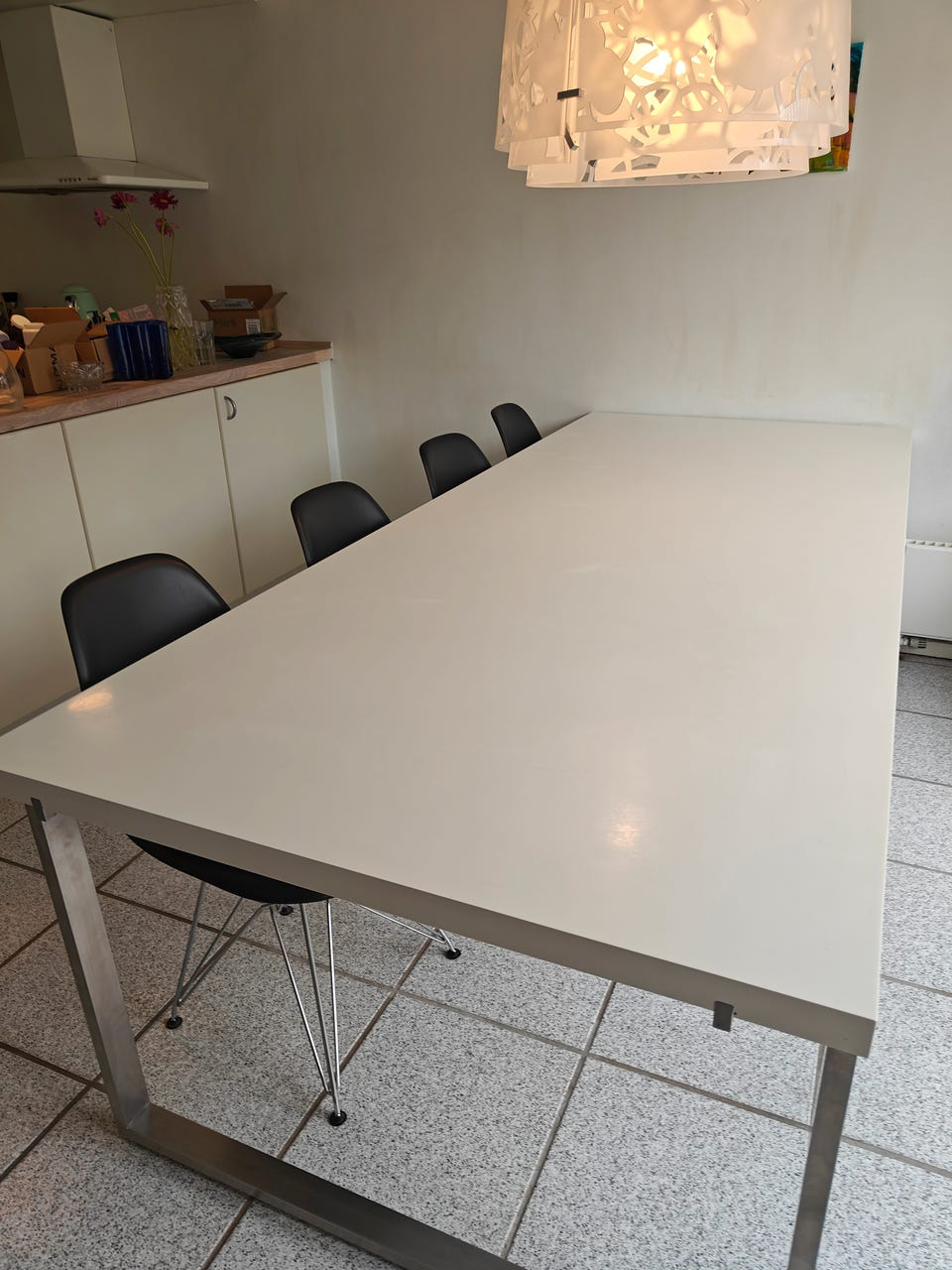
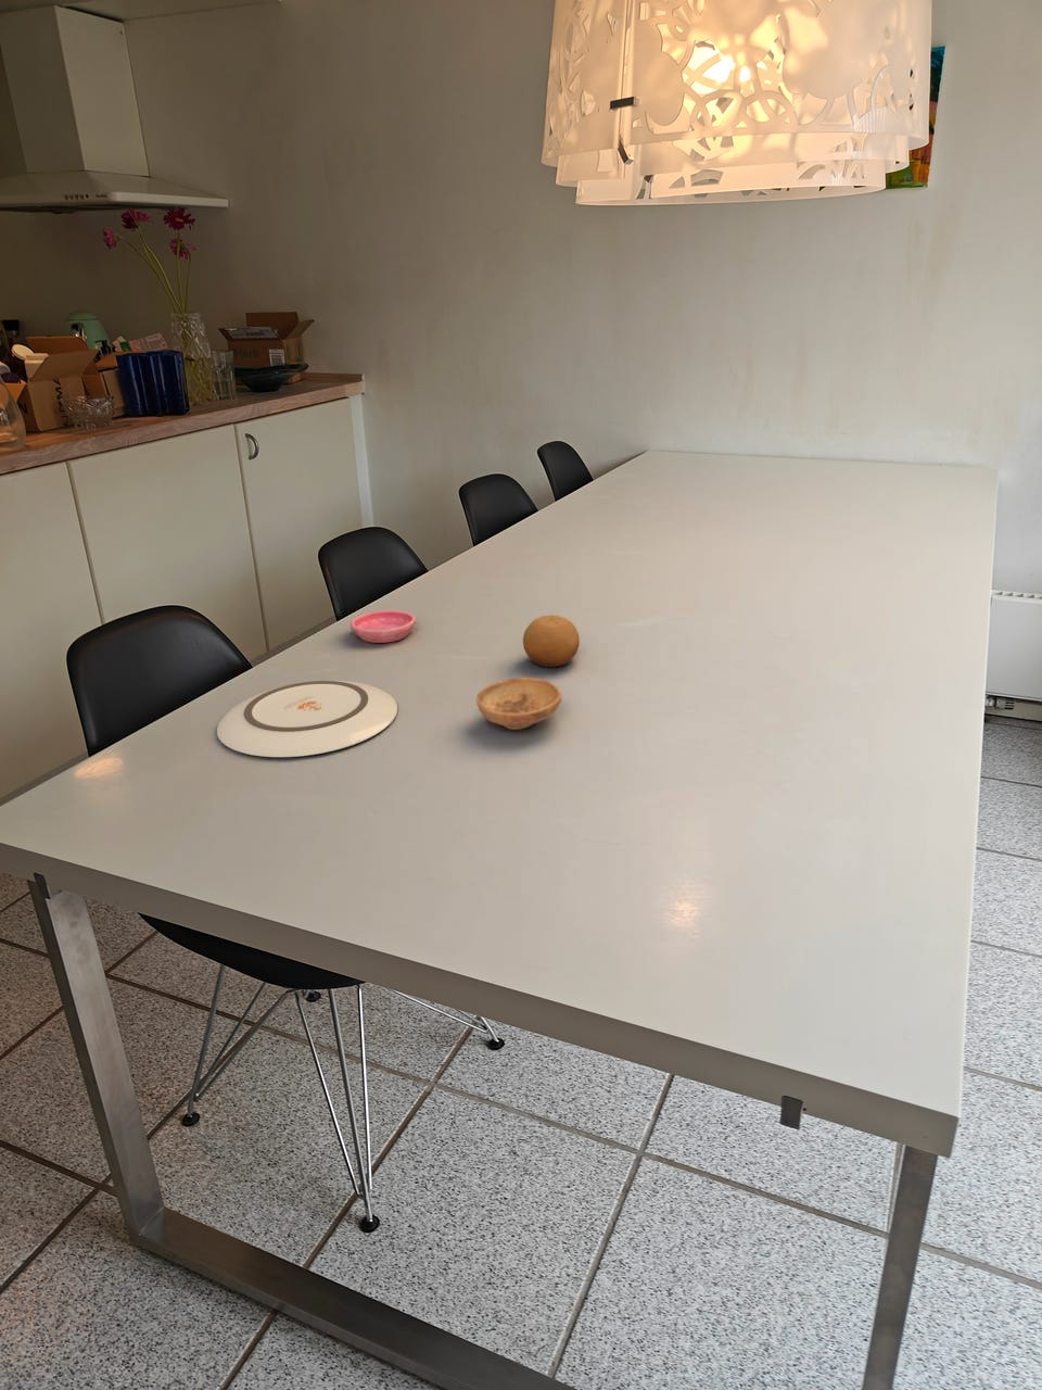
+ fruit (551, 640)
+ saucer (383, 626)
+ plate (308, 710)
+ bowl (519, 708)
